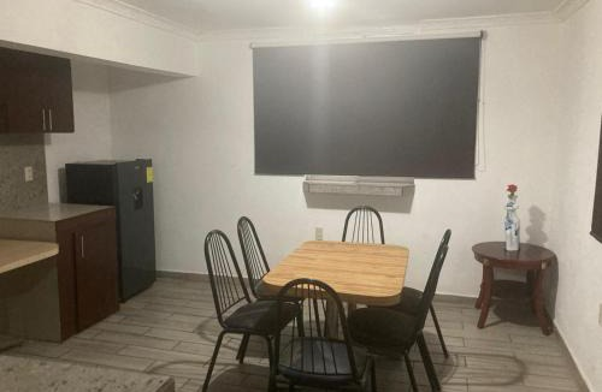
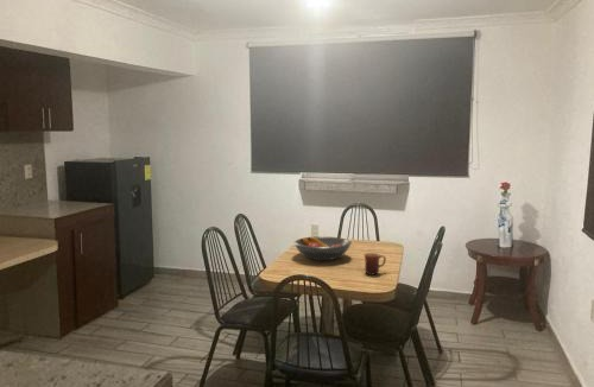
+ mug (374, 264)
+ fruit bowl (322, 247)
